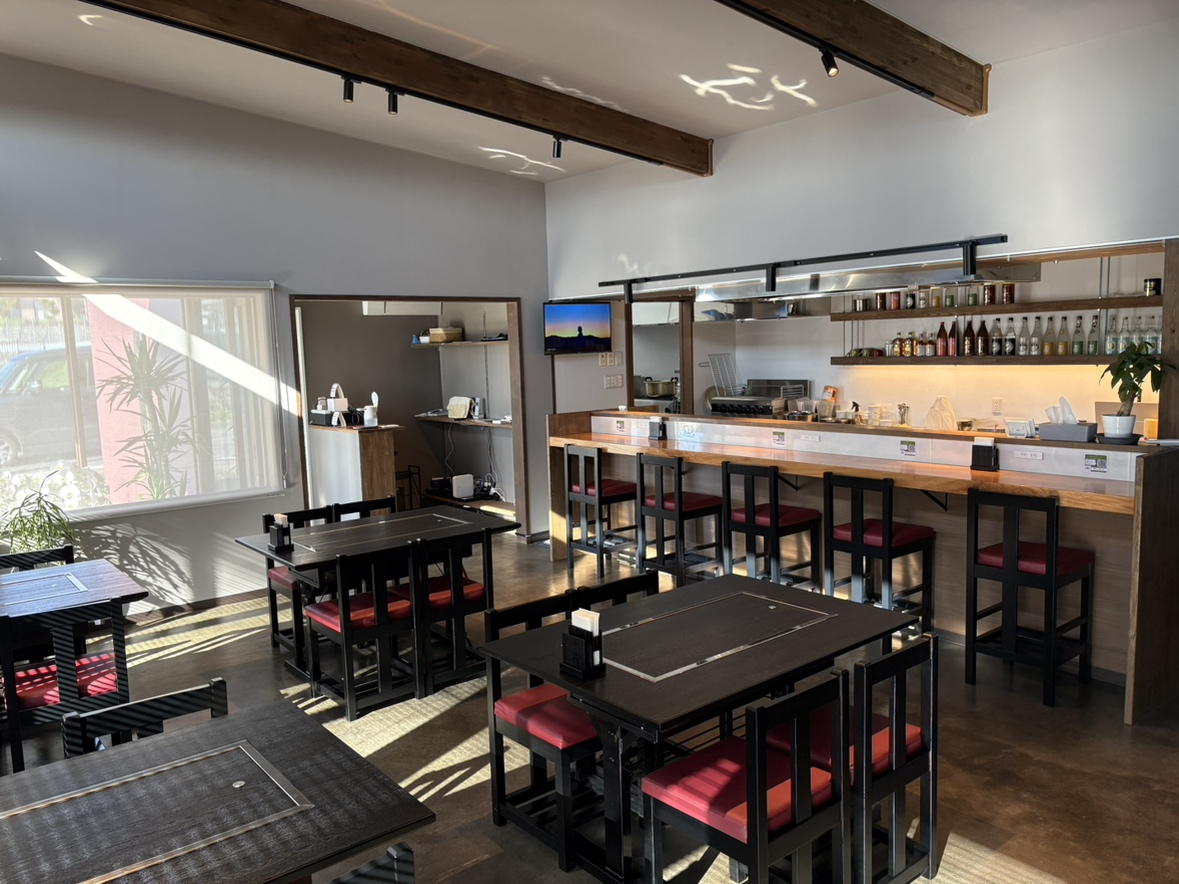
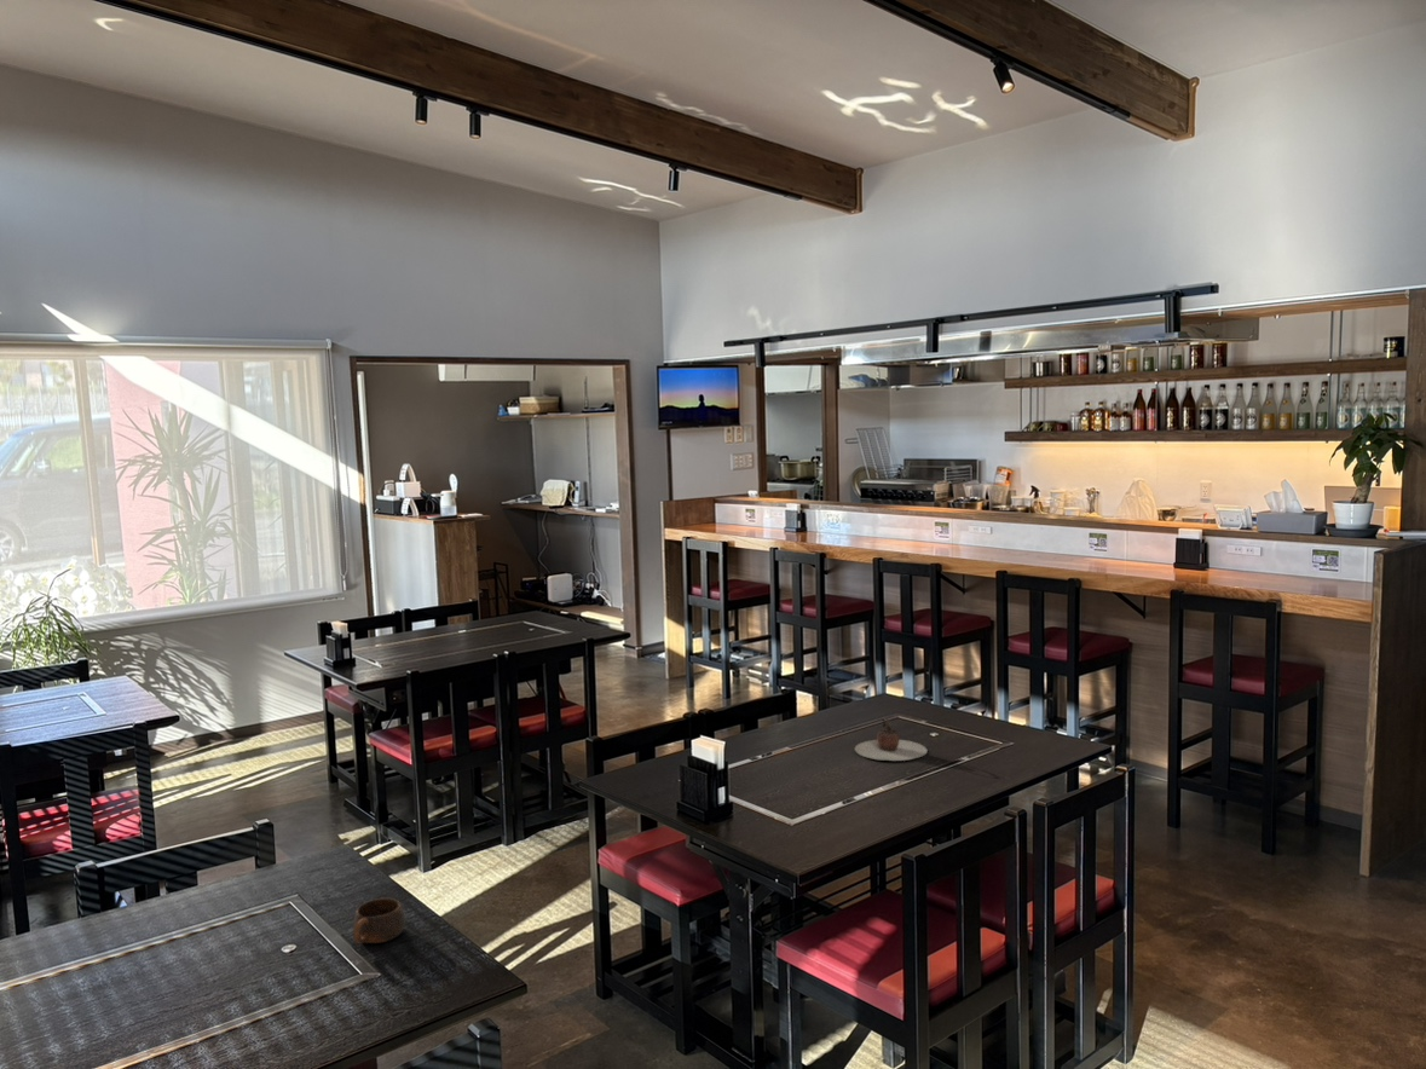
+ cup (373, 923)
+ teapot (890, 734)
